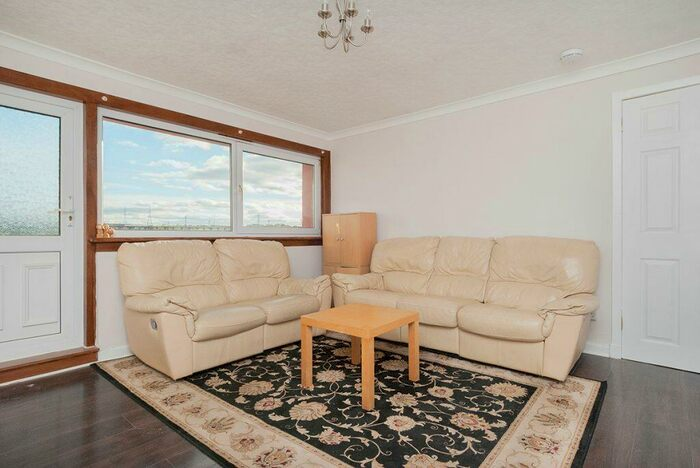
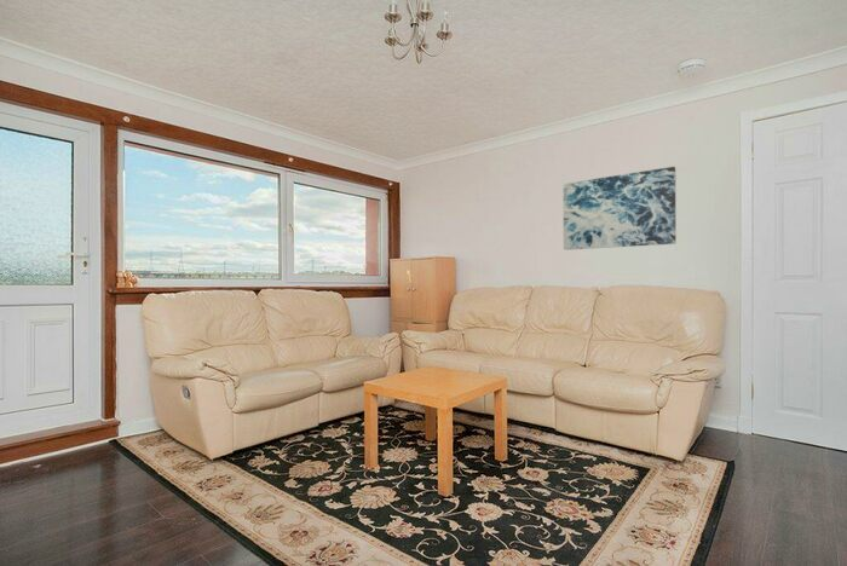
+ wall art (615, 210)
